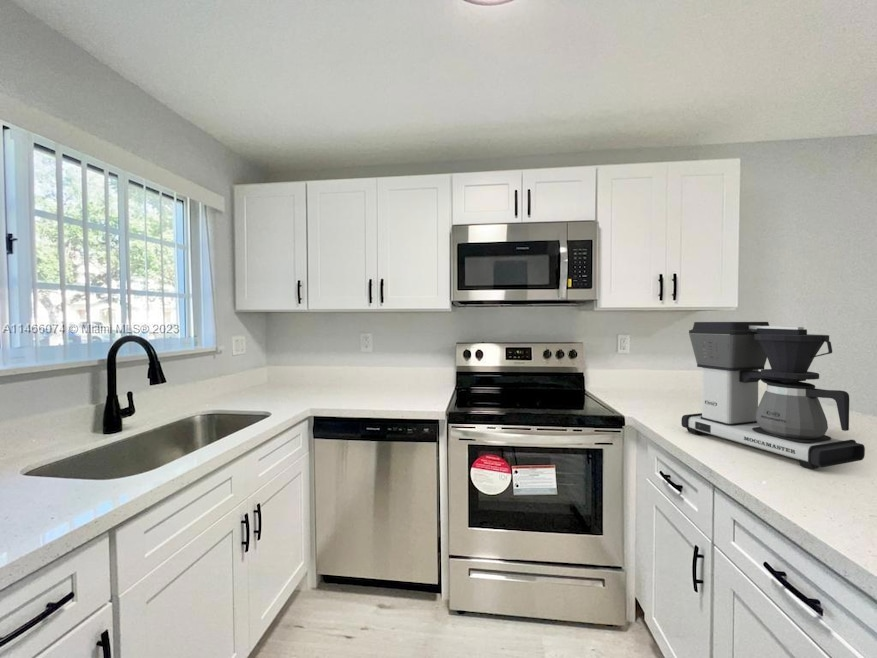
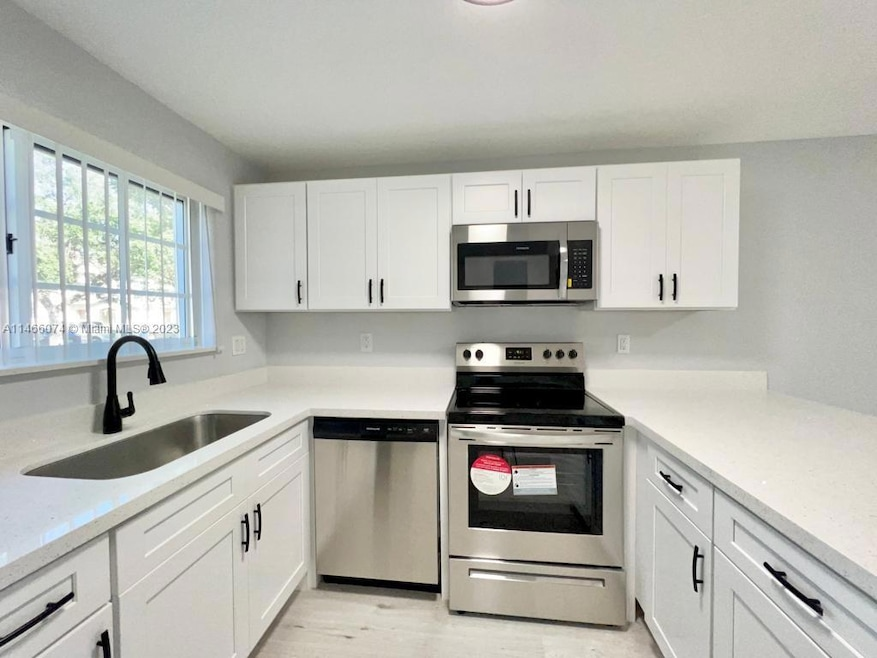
- coffee maker (764, 382)
